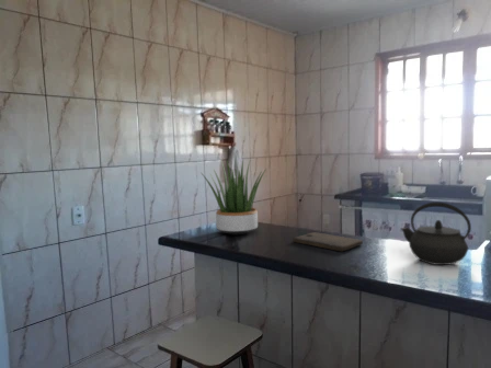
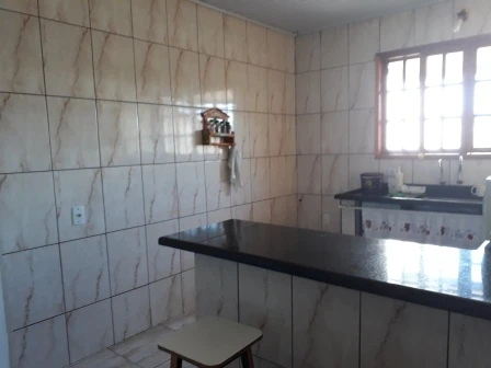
- potted plant (236, 196)
- cutting board (327, 241)
- kettle (434, 231)
